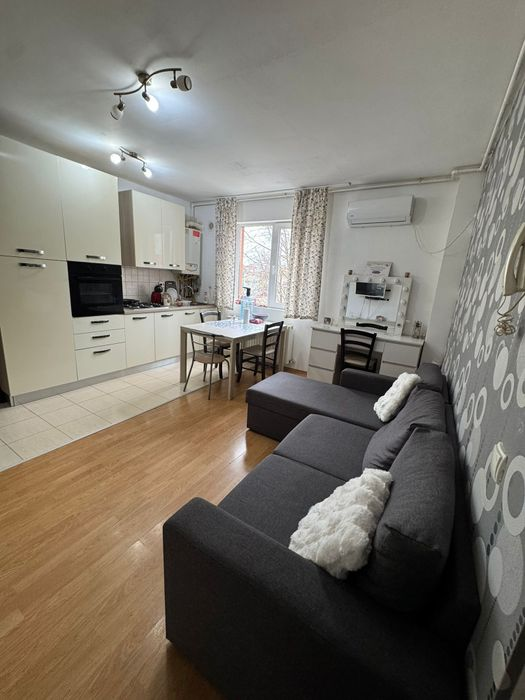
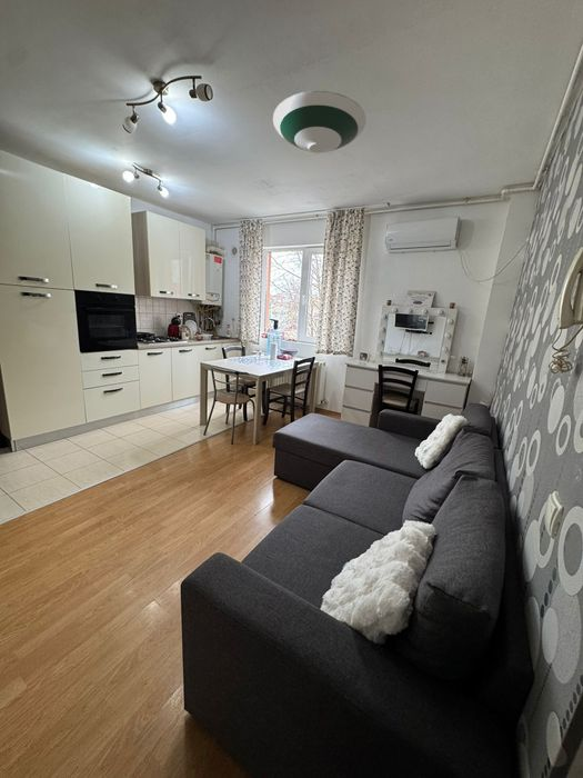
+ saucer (318, 136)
